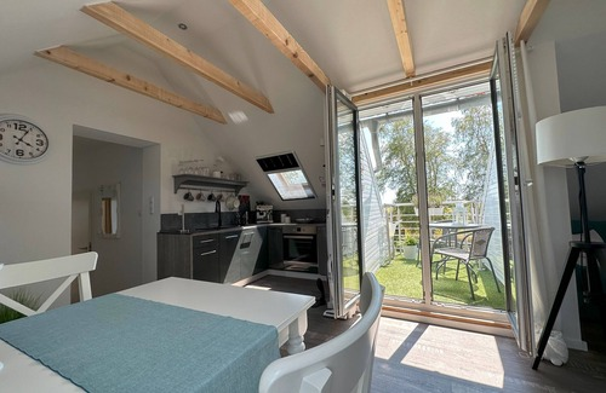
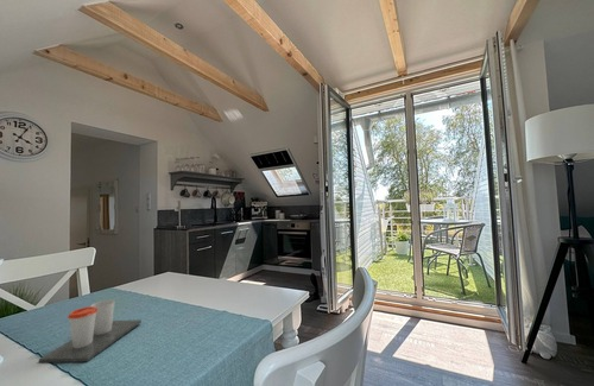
+ cup (91, 322)
